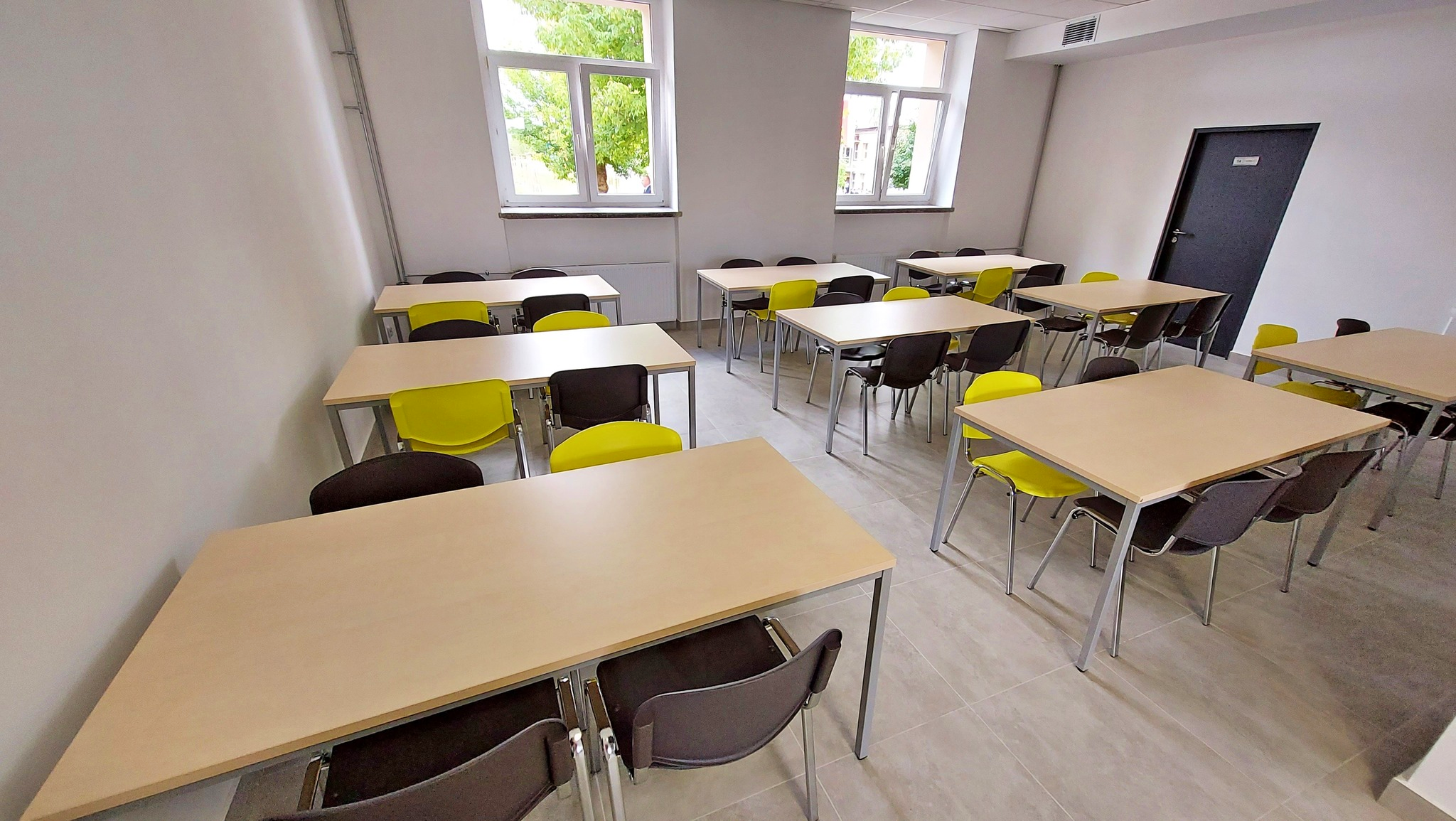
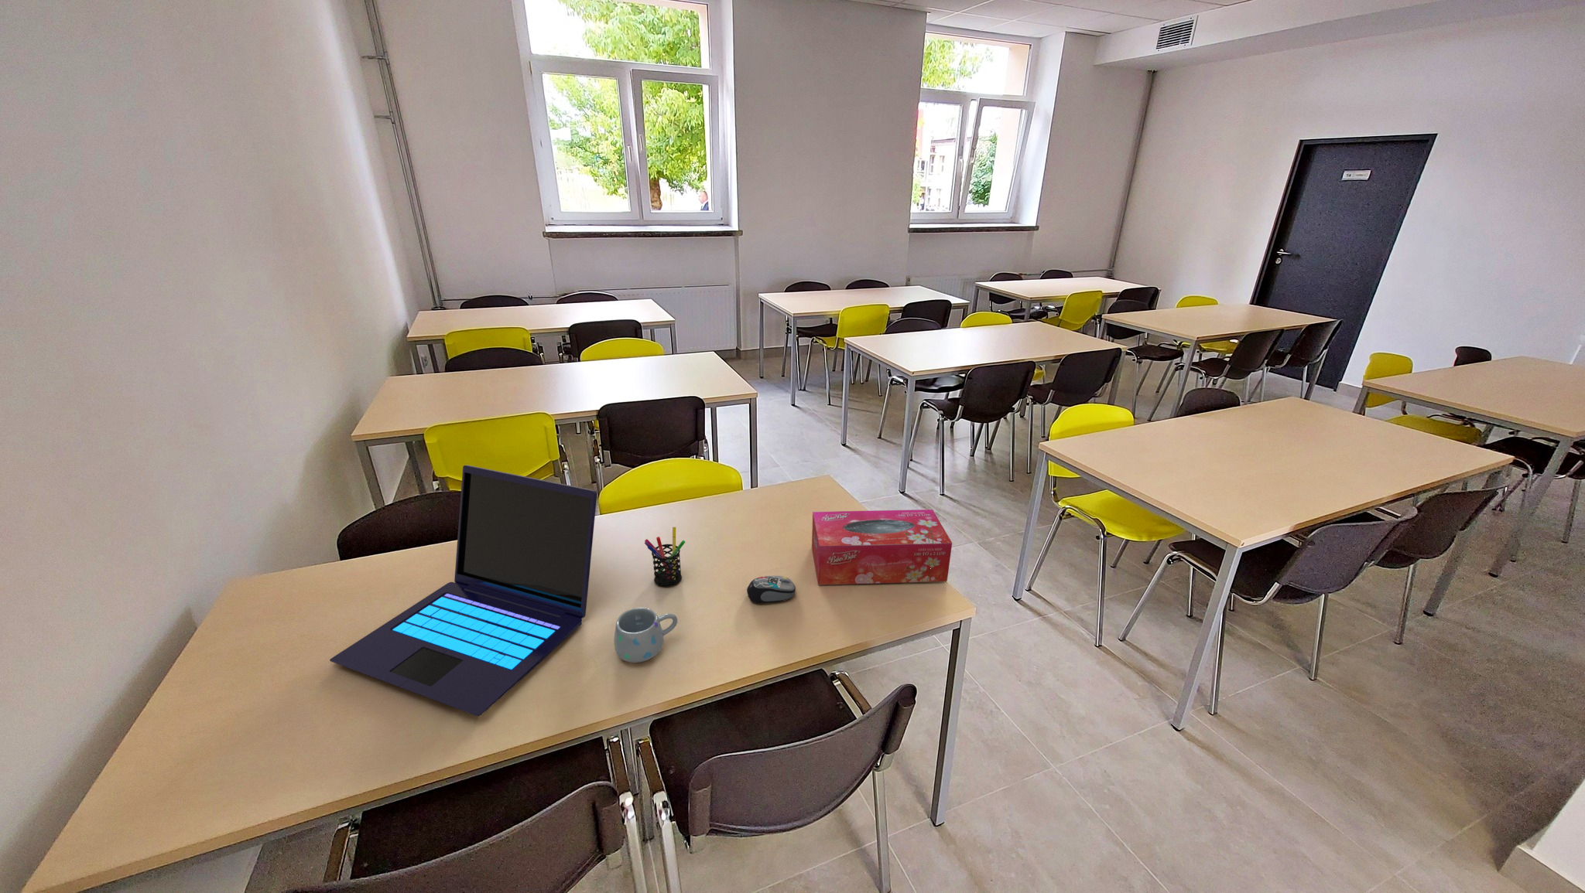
+ computer mouse (771, 586)
+ pen holder (668, 557)
+ laptop (470, 573)
+ tissue box (877, 545)
+ mug (647, 632)
